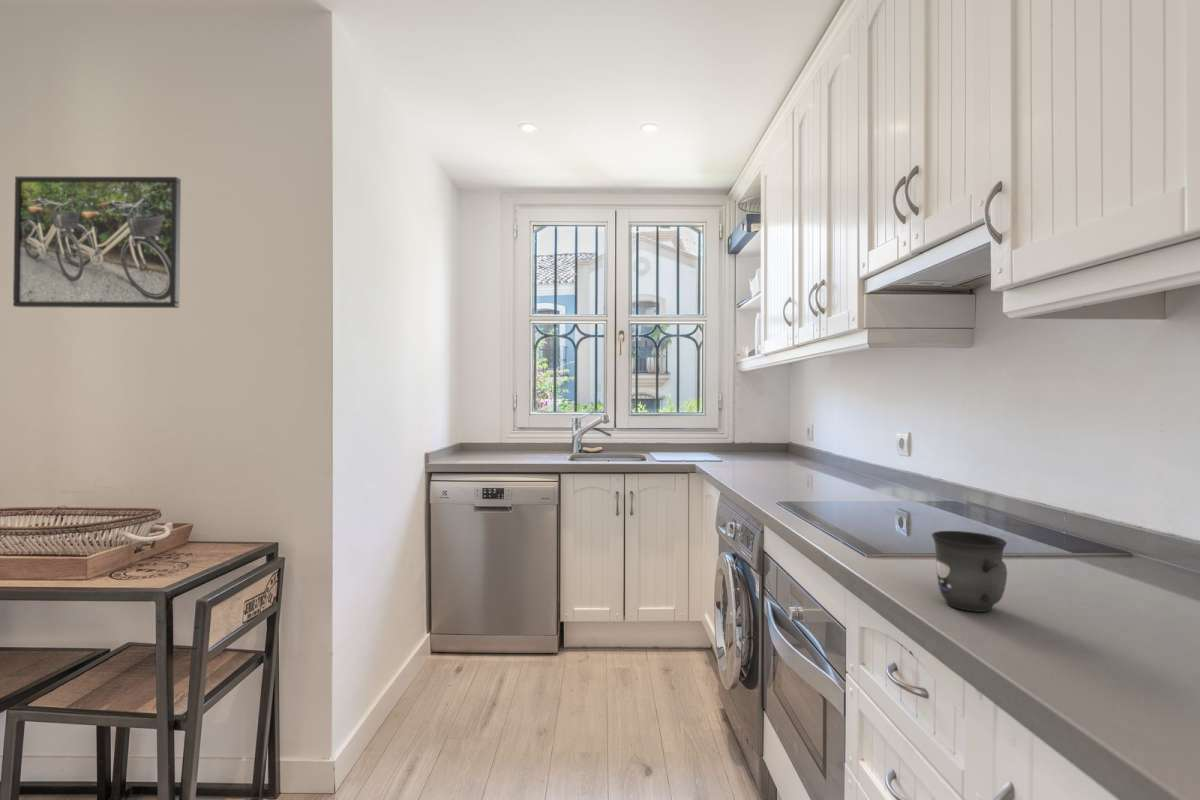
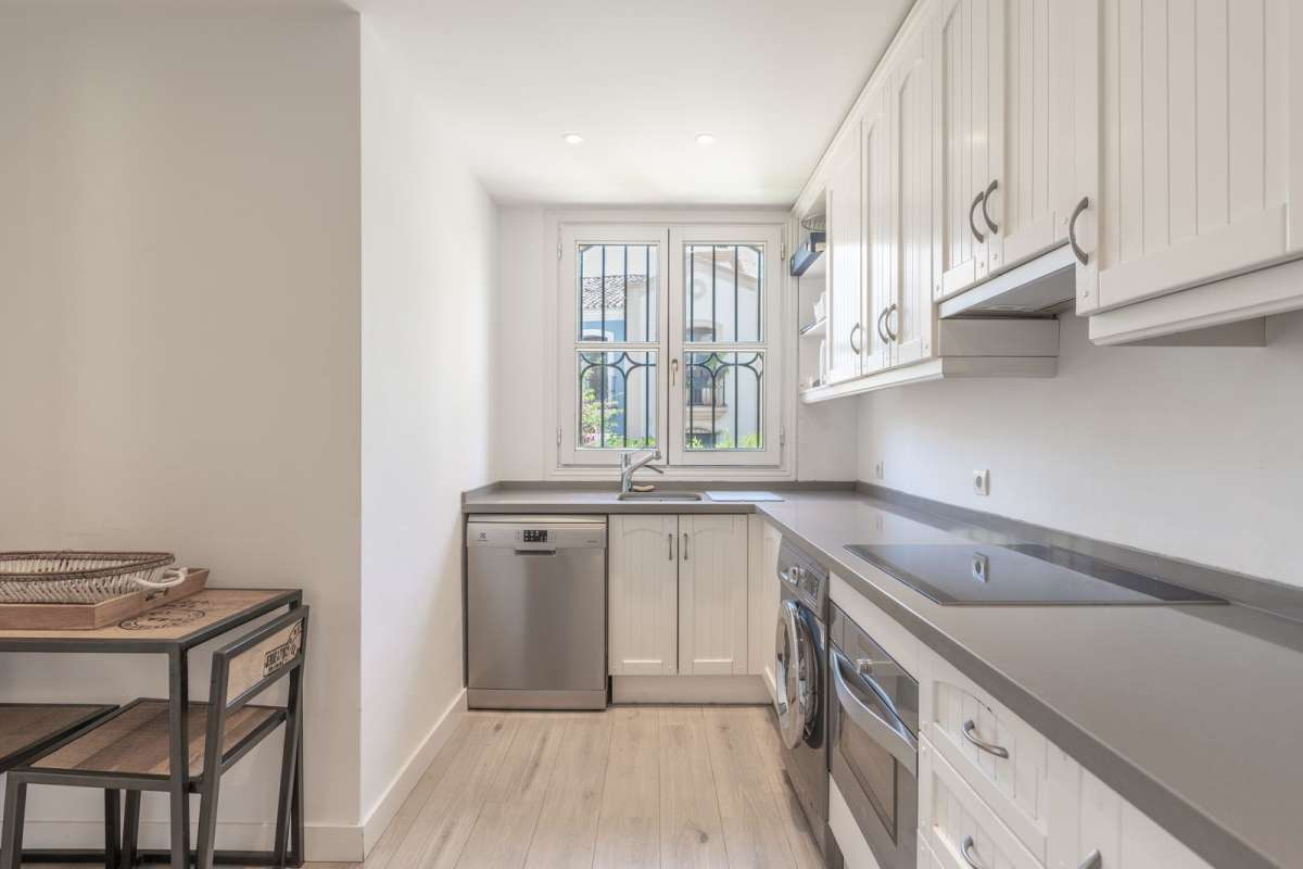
- mug (975, 574)
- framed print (97, 242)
